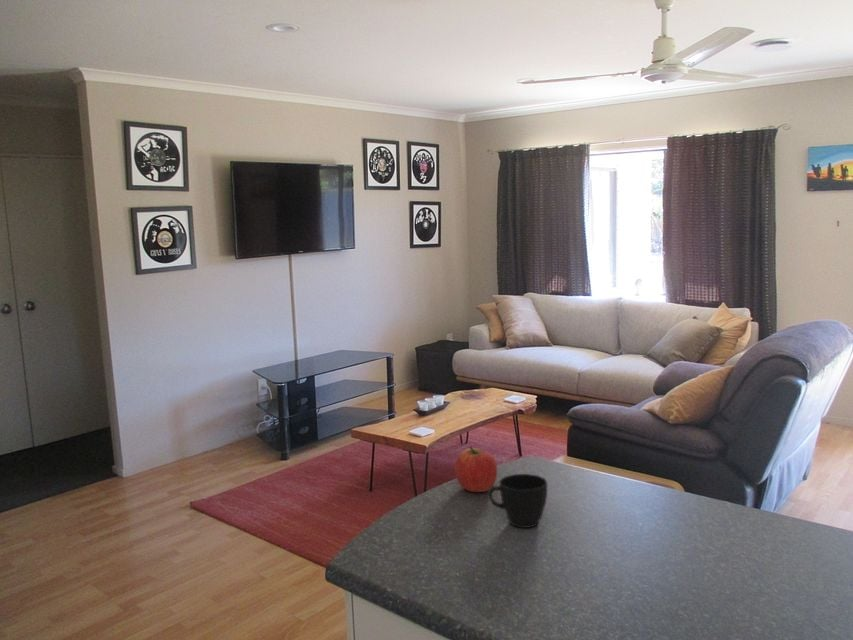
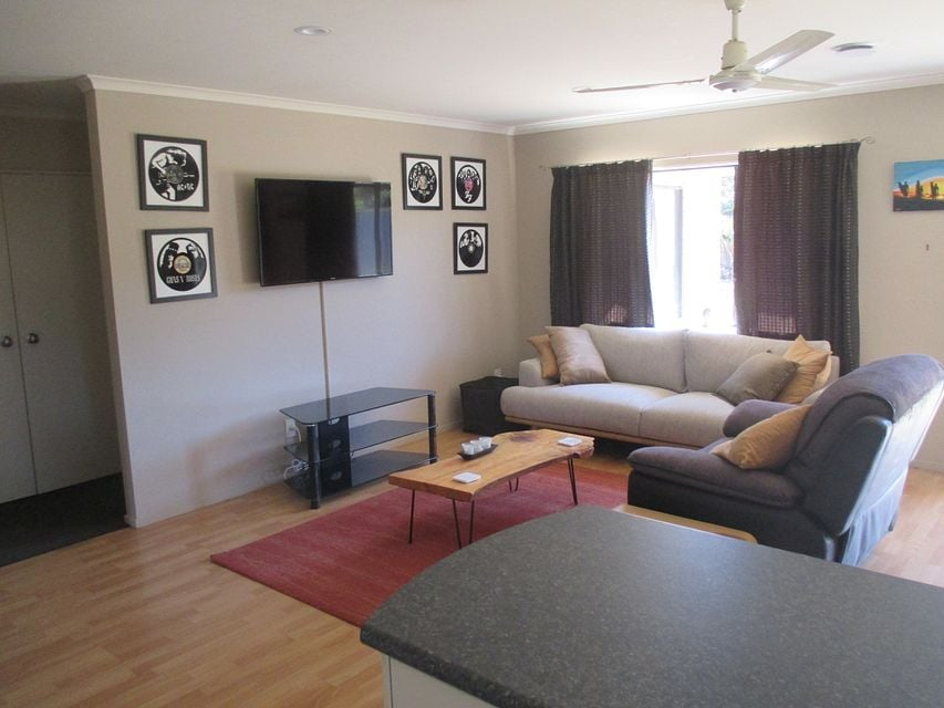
- cup (520, 501)
- apple (476, 467)
